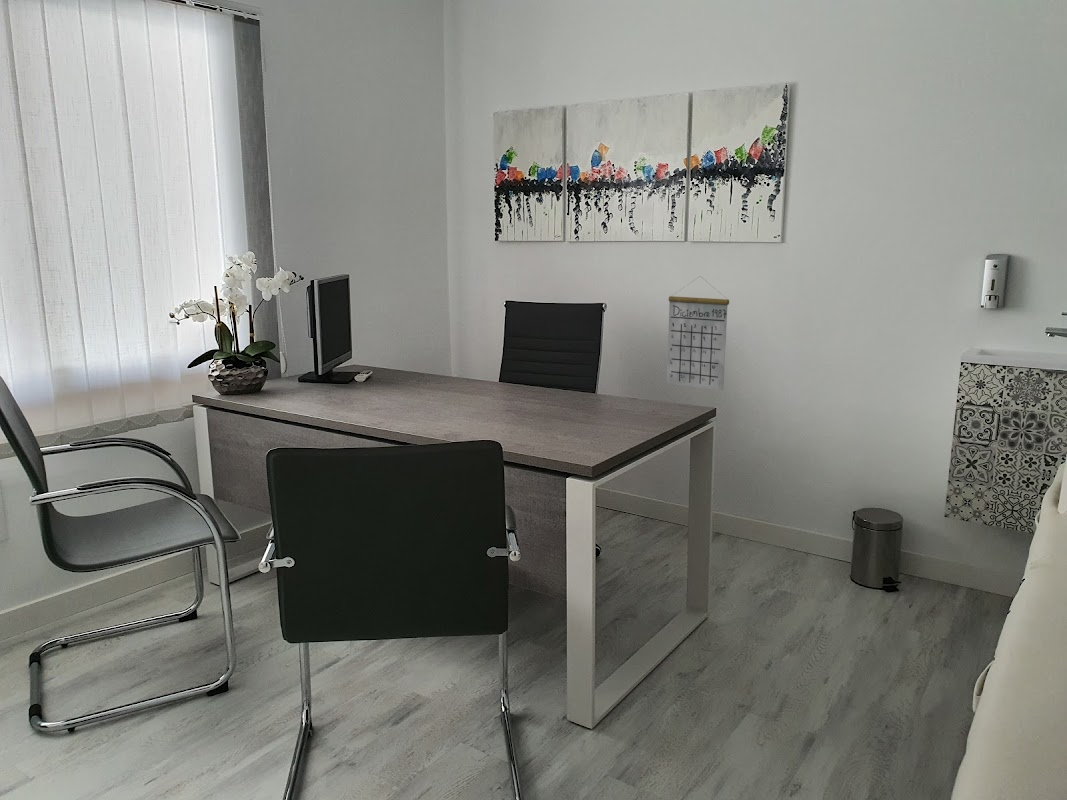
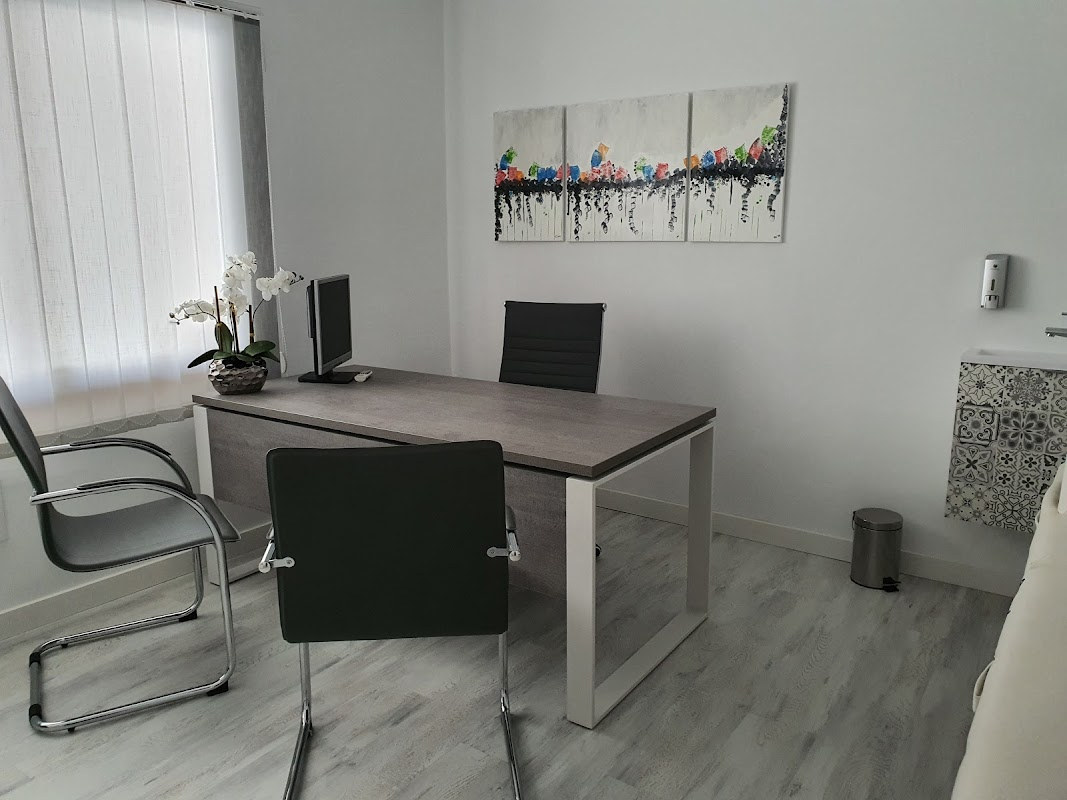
- calendar (697, 332)
